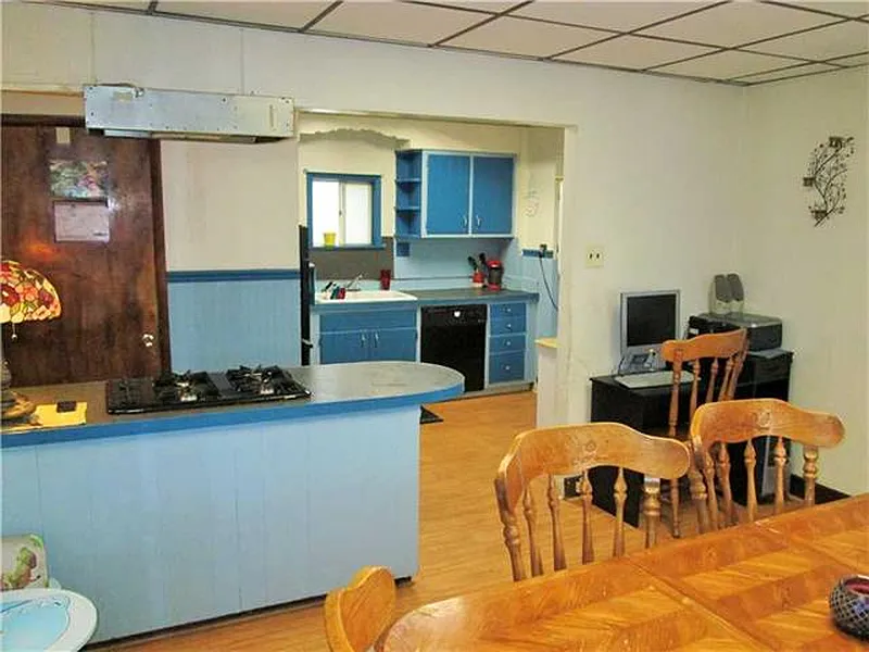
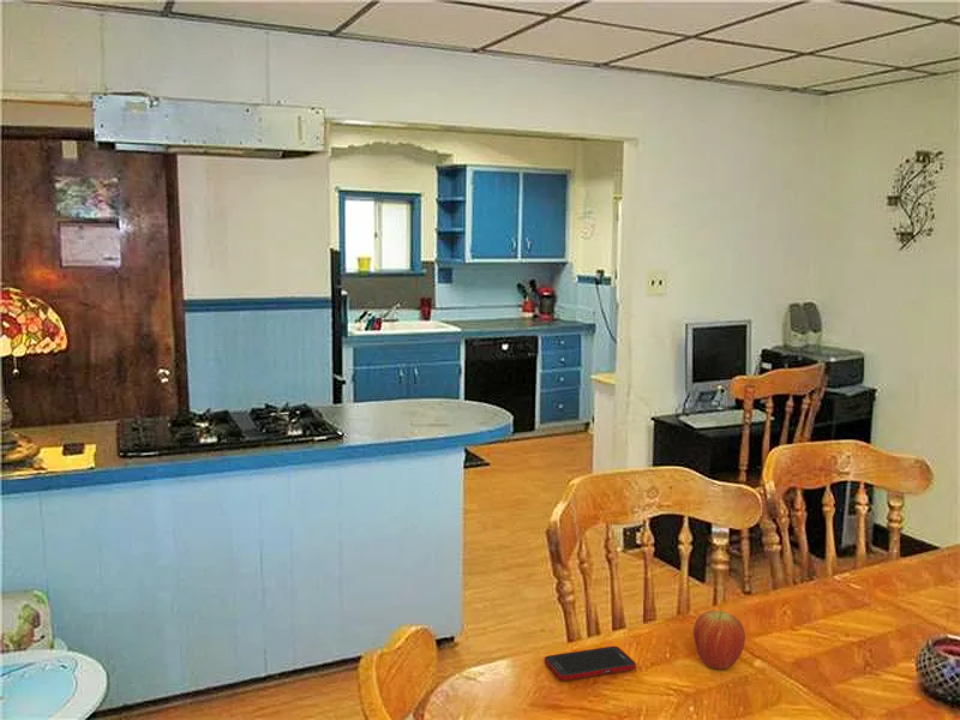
+ cell phone (589, 662)
+ fruit (718, 636)
